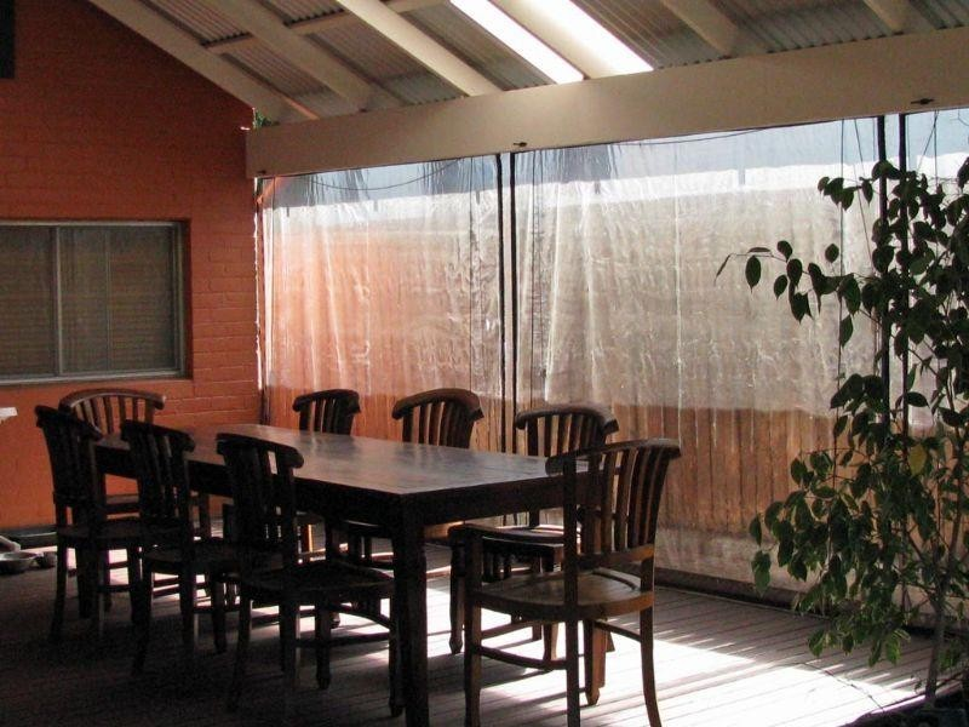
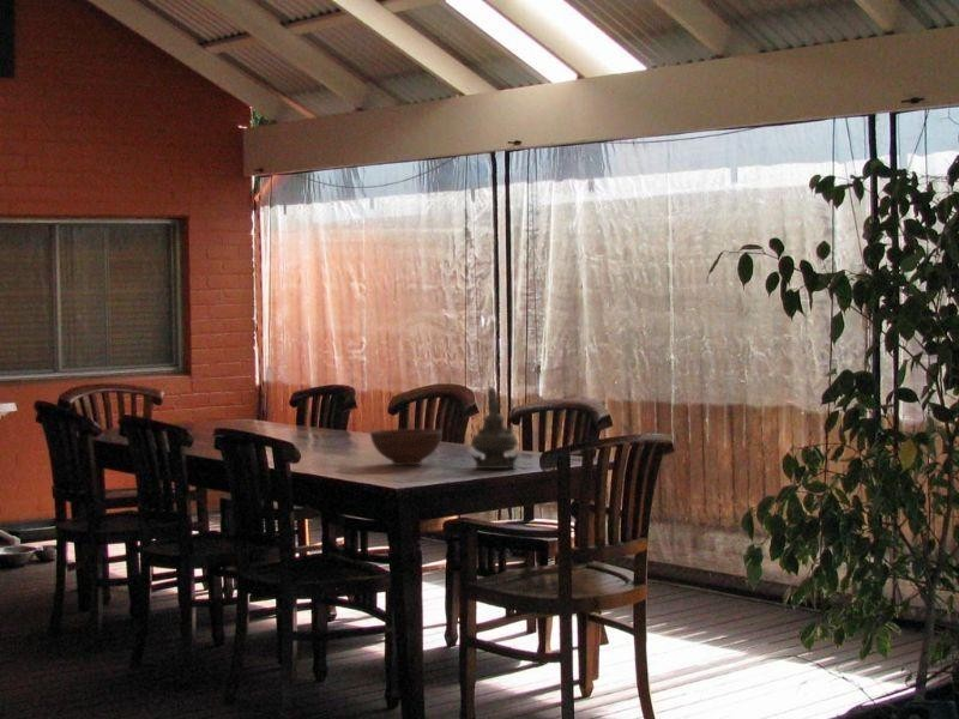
+ teapot (490, 425)
+ bowl (406, 447)
